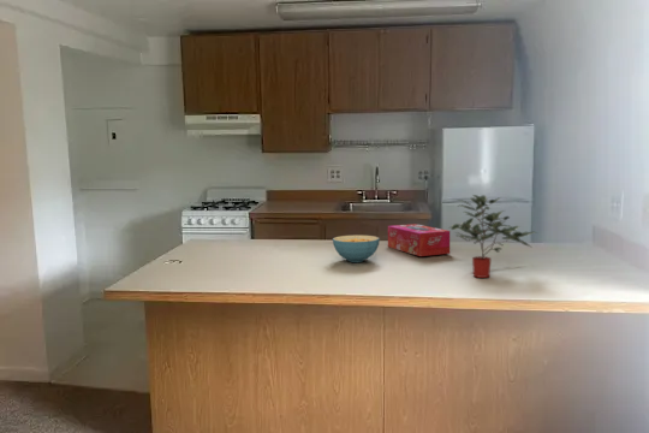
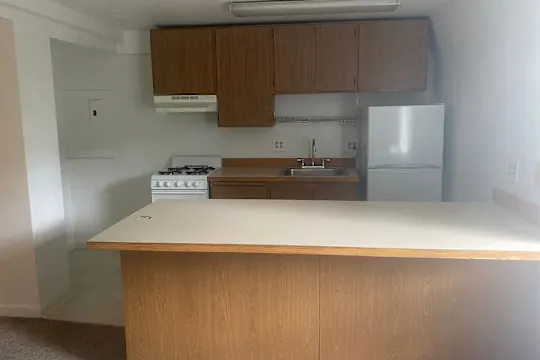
- cereal bowl (356, 249)
- potted plant (489, 235)
- tissue box (417, 238)
